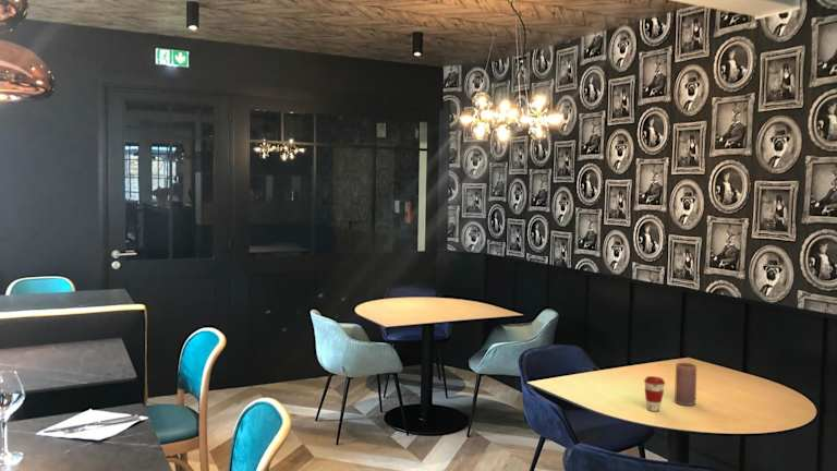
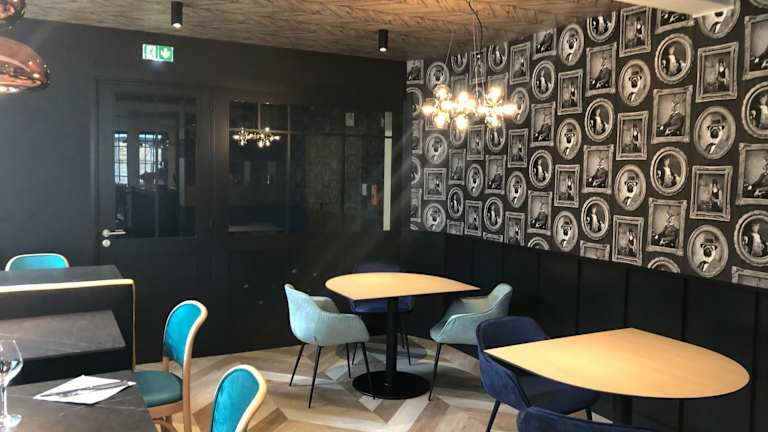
- candle (686, 384)
- coffee cup (654, 394)
